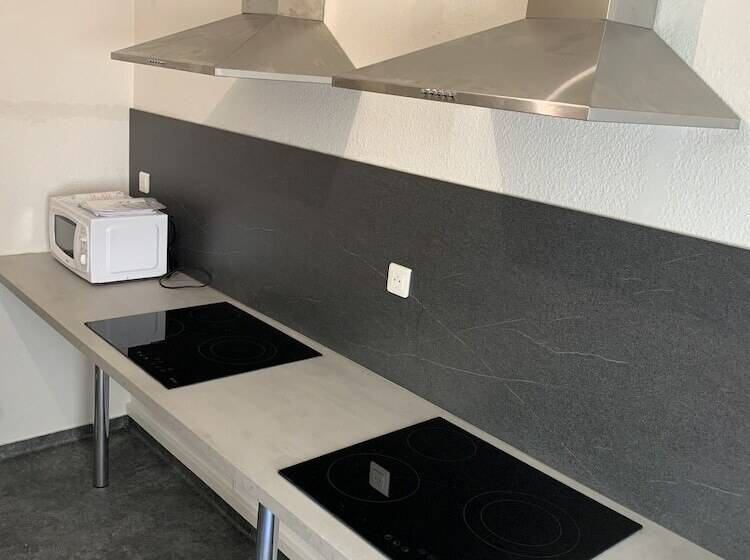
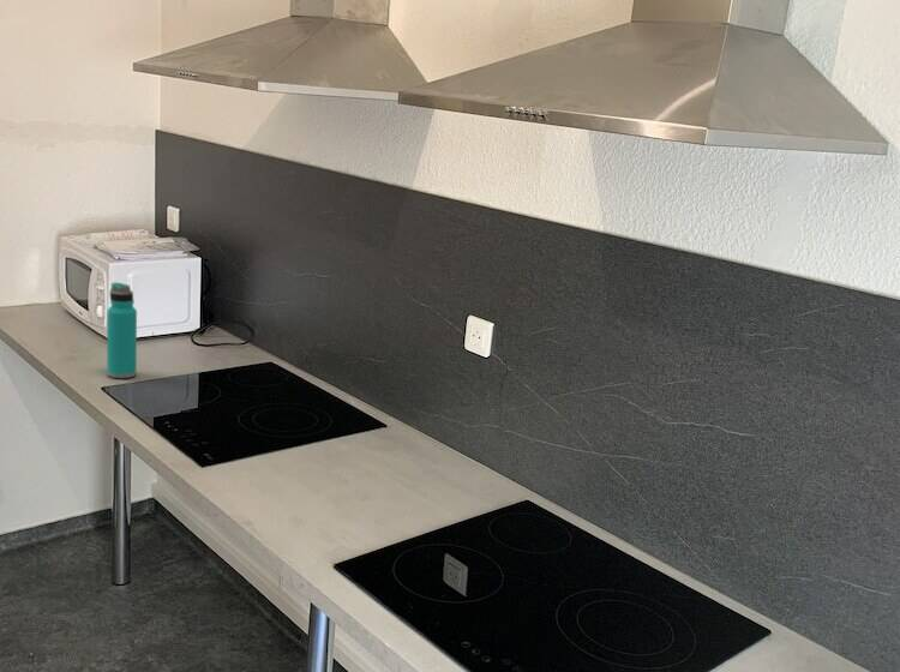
+ water bottle (121, 329)
